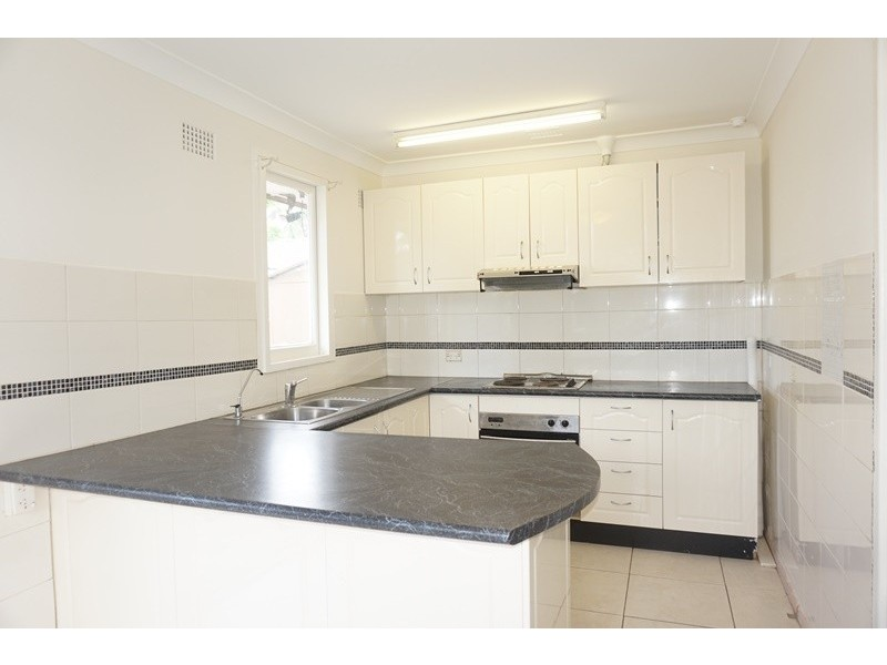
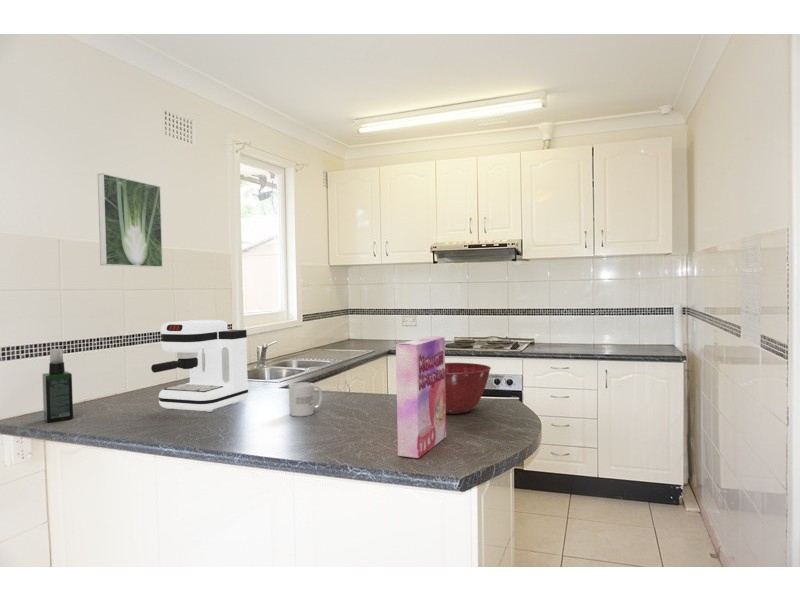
+ coffee maker (201, 363)
+ cereal box (422, 392)
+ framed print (132, 223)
+ mug (304, 398)
+ mixing bowl (451, 388)
+ spray bottle (57, 384)
